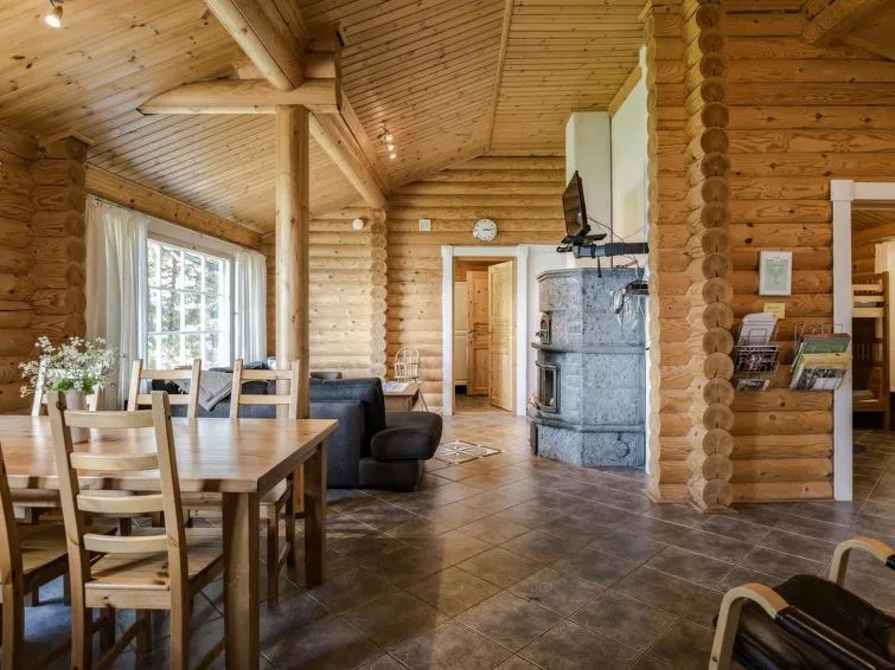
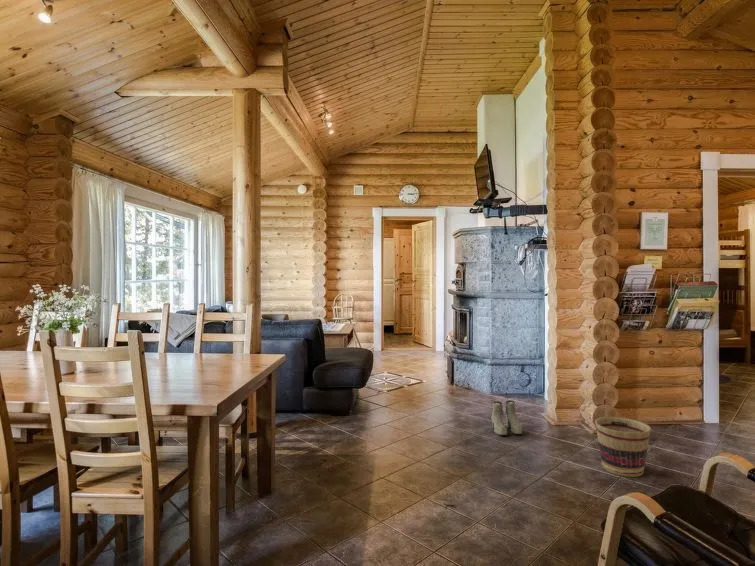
+ basket (622, 446)
+ boots (506, 417)
